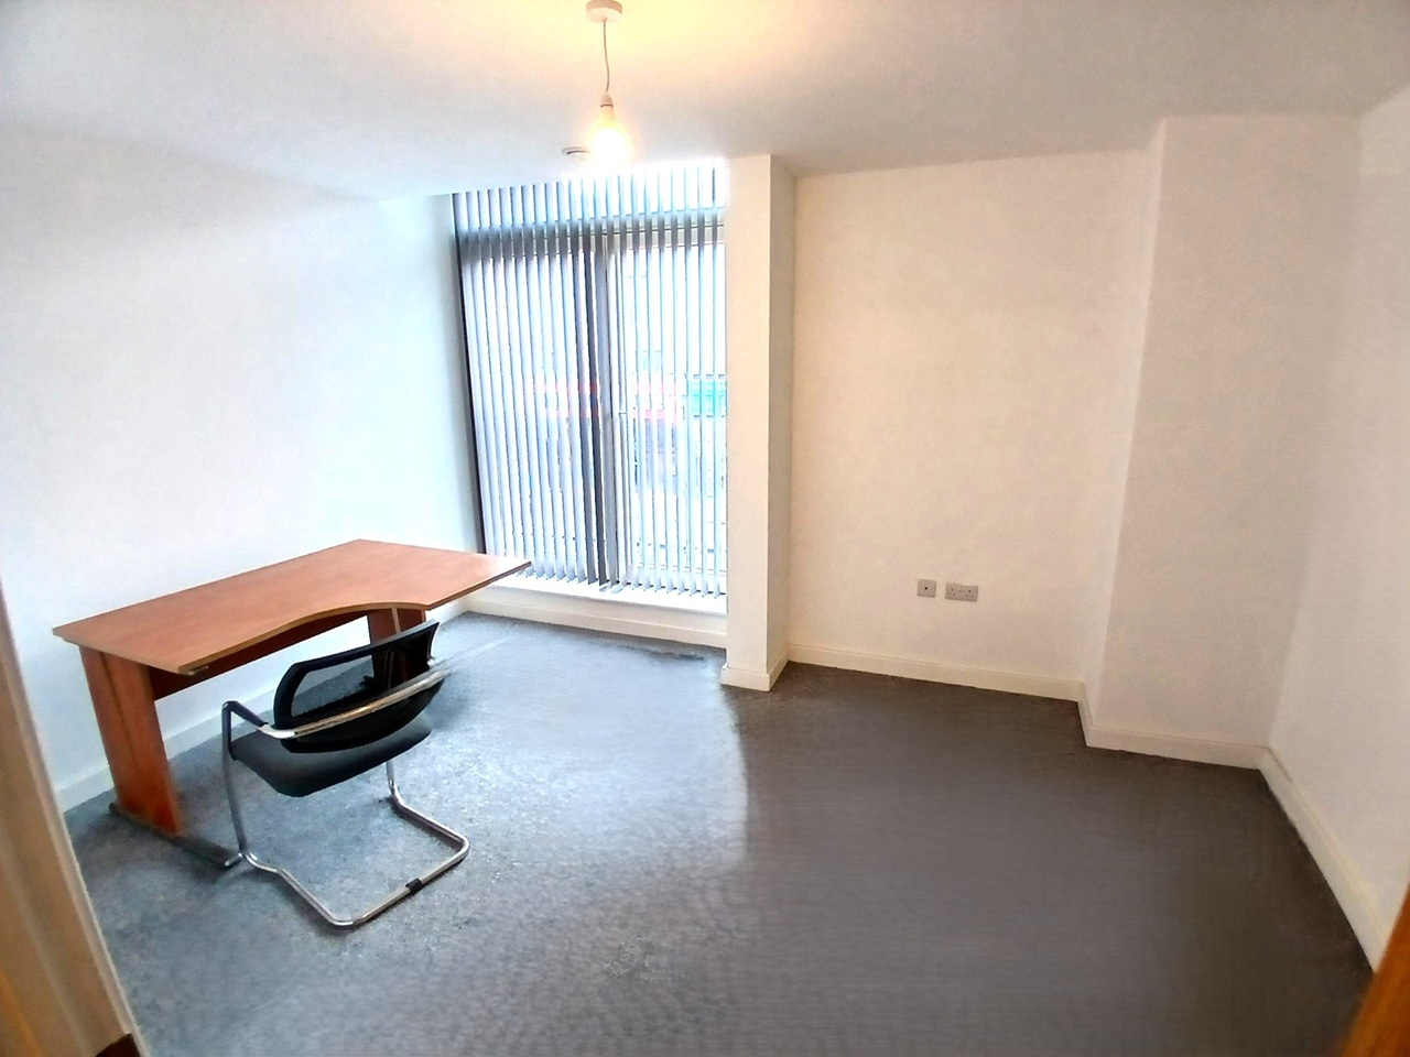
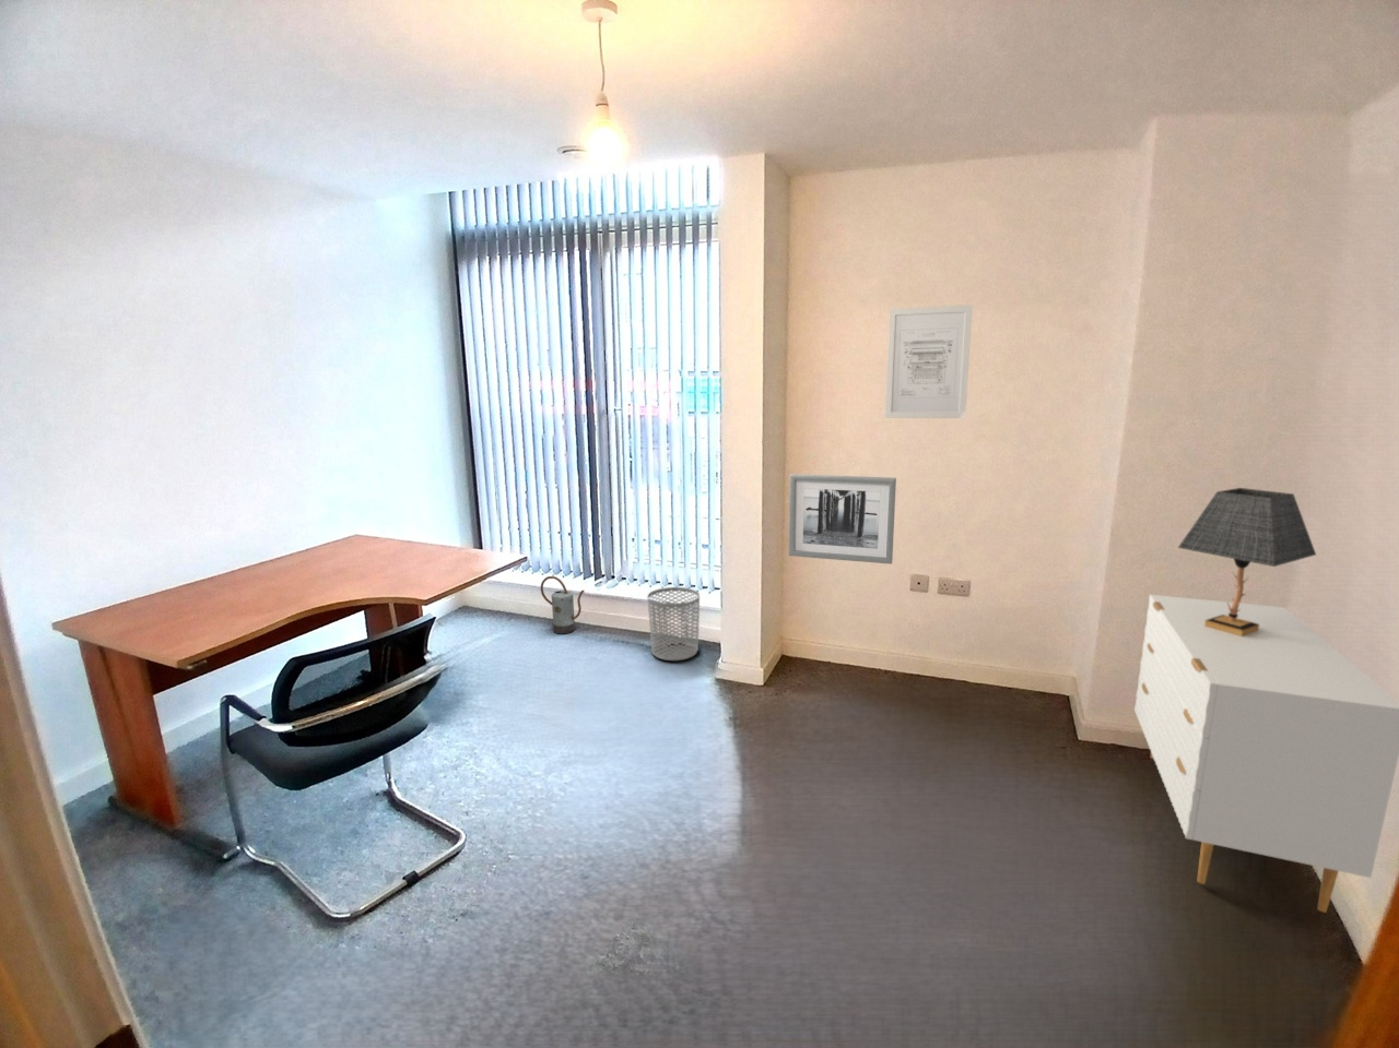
+ watering can (563, 603)
+ wall art (839, 517)
+ waste bin (673, 623)
+ wall art (926, 363)
+ dresser (1234, 733)
+ table lamp (1243, 561)
